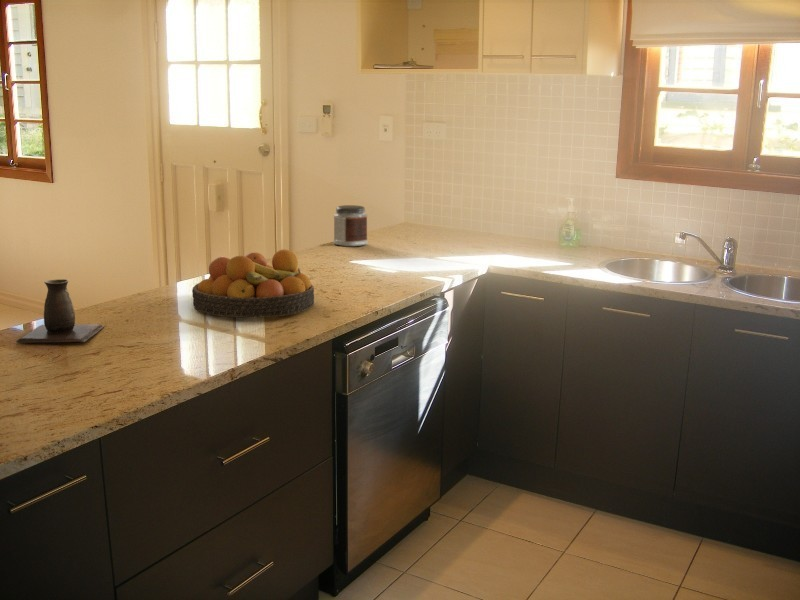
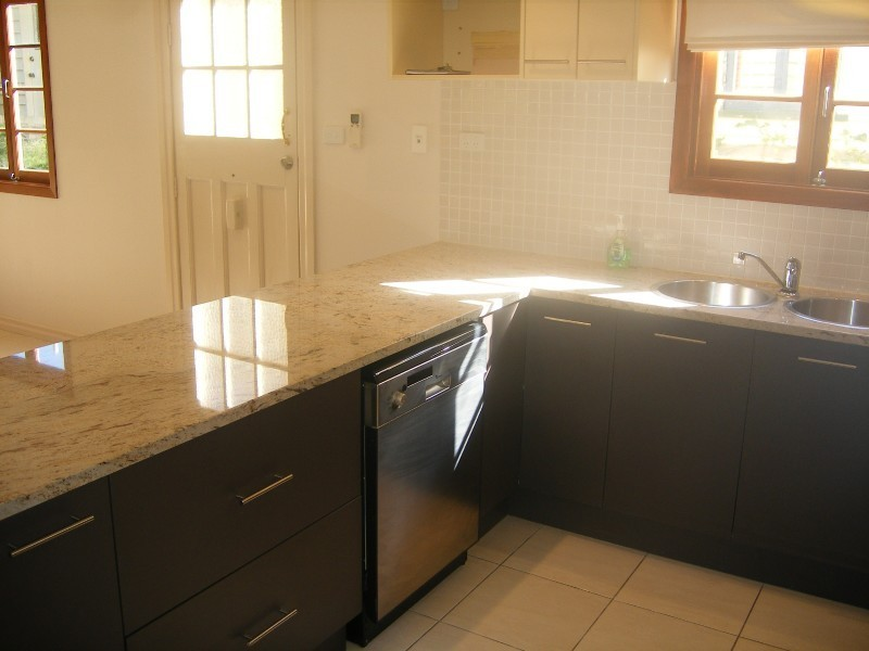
- jar (350, 225)
- fruit bowl (254, 278)
- decorative vase (59, 308)
